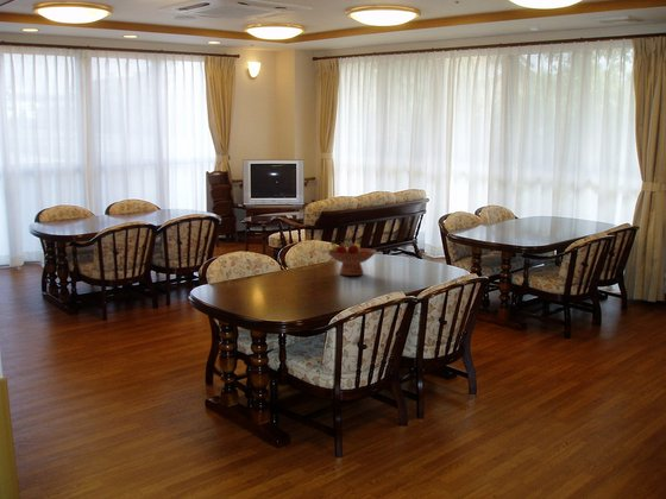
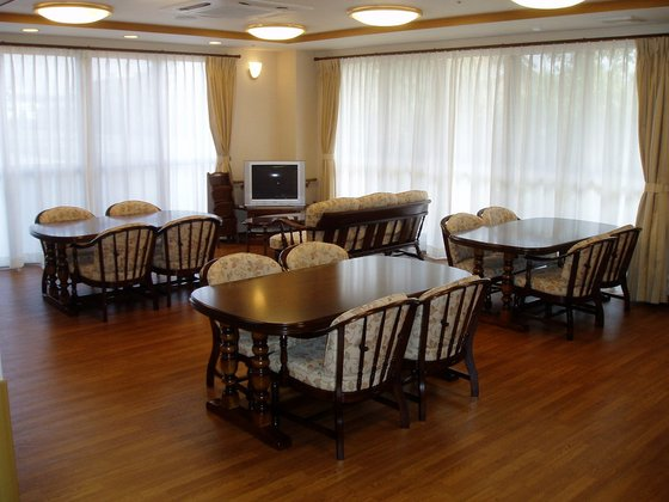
- fruit bowl (351, 258)
